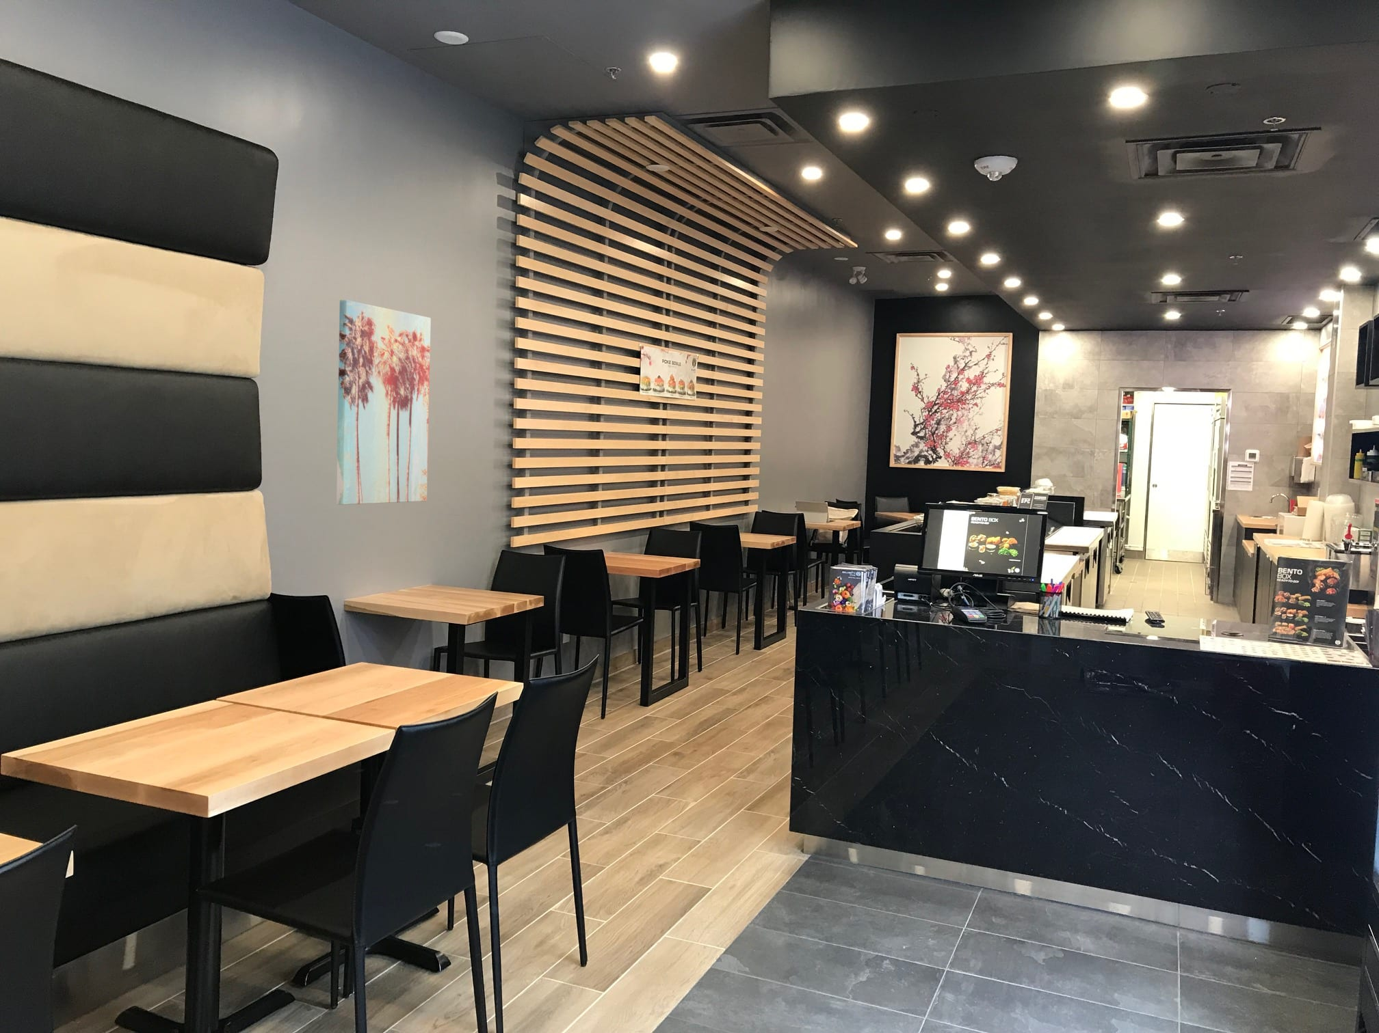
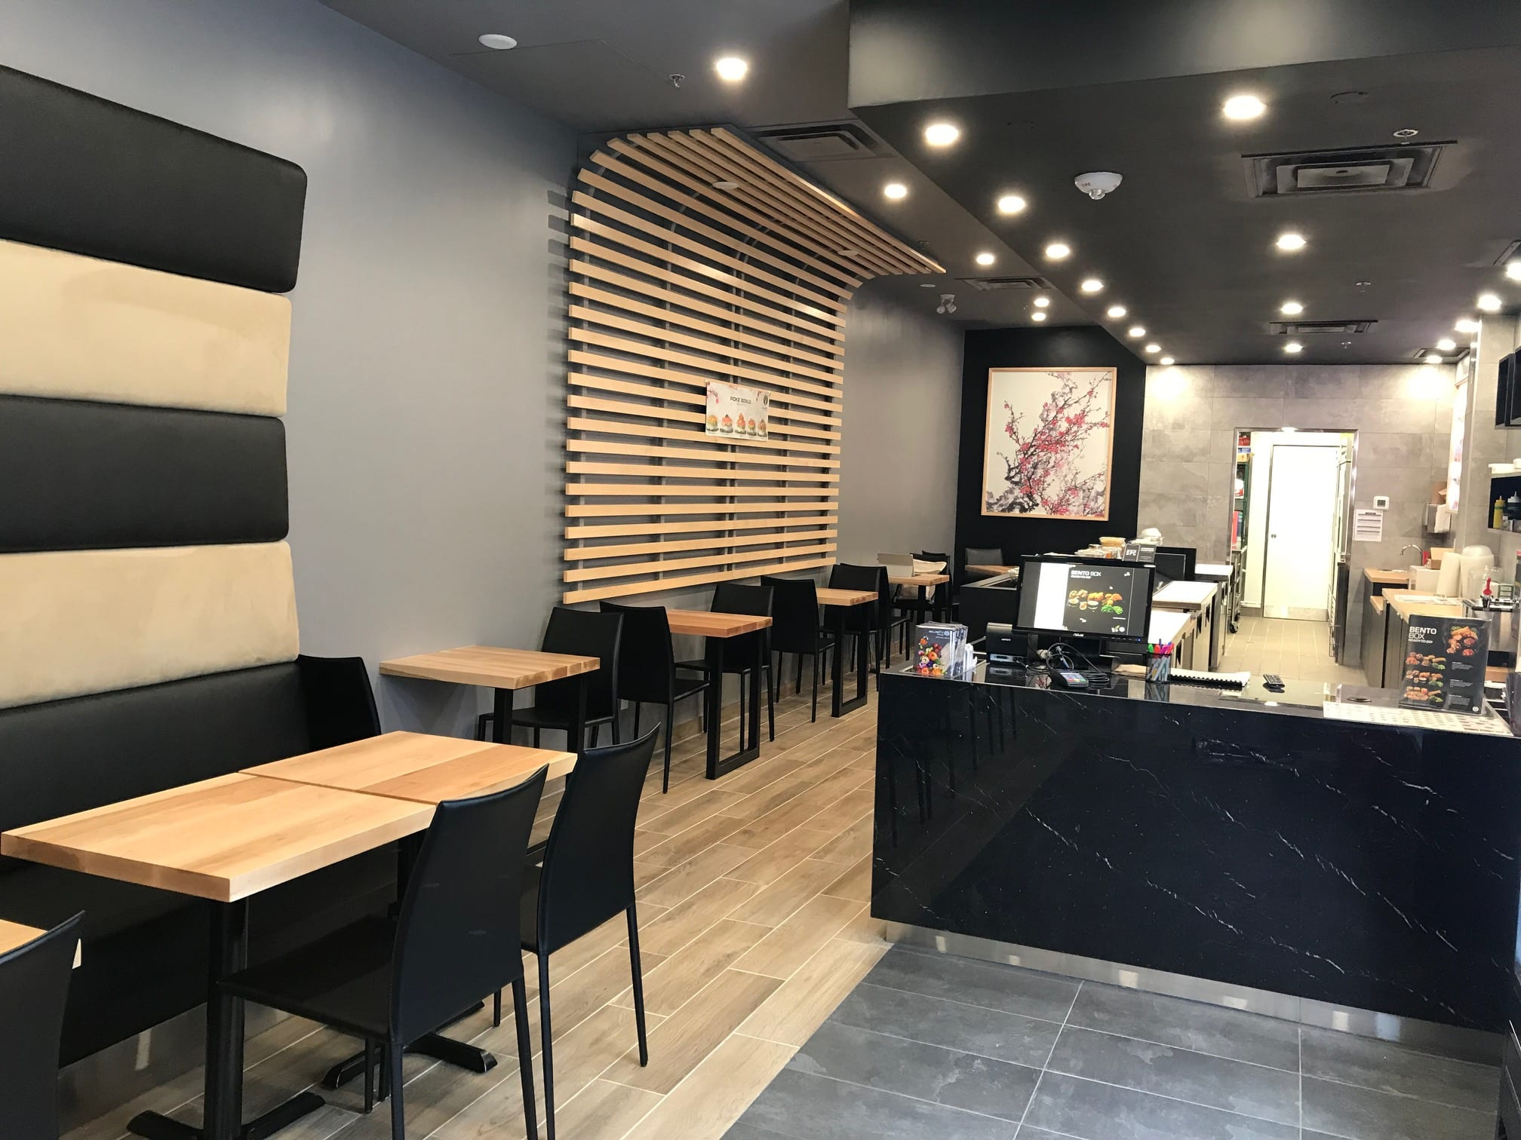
- wall art (385, 407)
